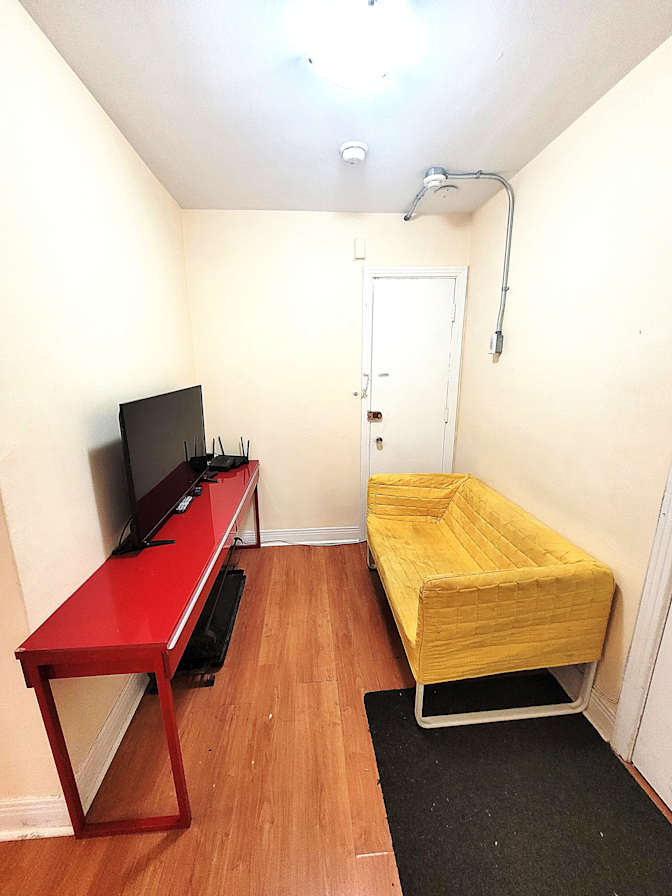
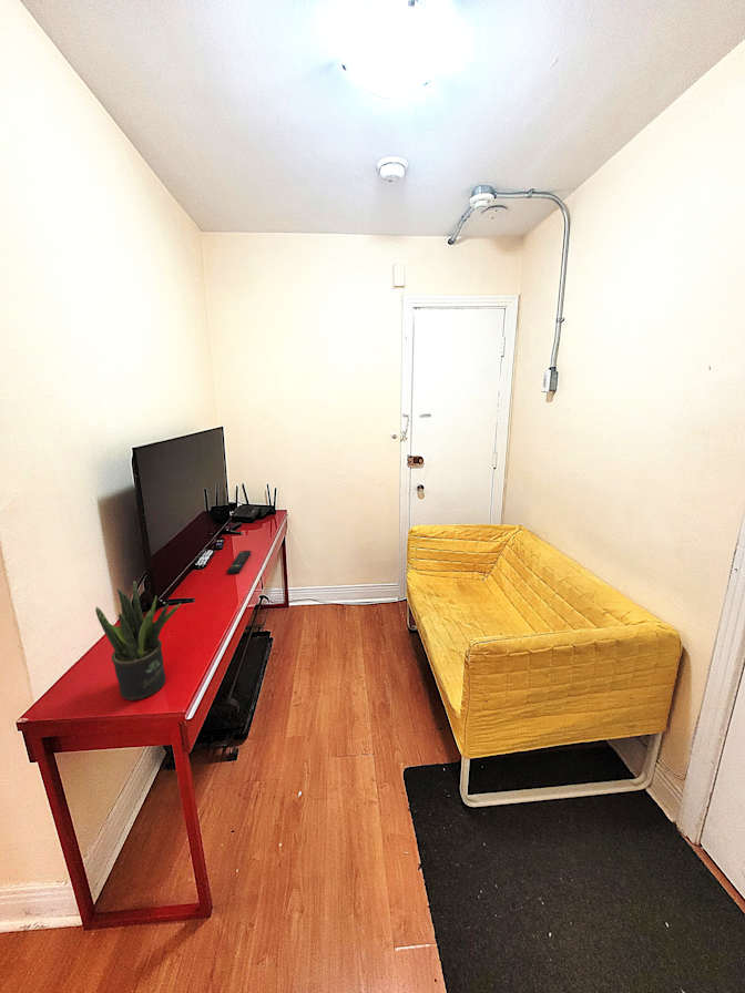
+ remote control (239, 561)
+ potted plant (141, 638)
